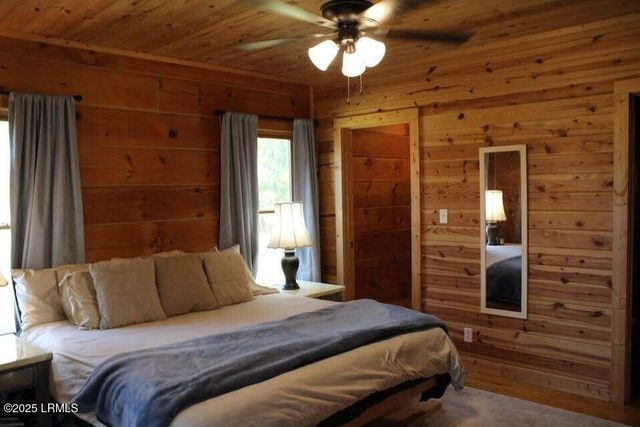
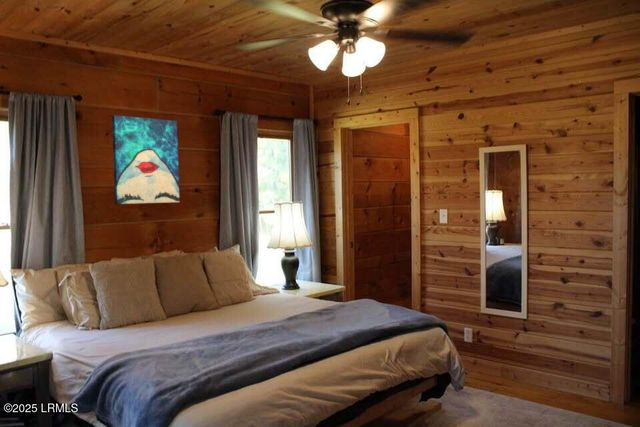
+ wall art (147, 160)
